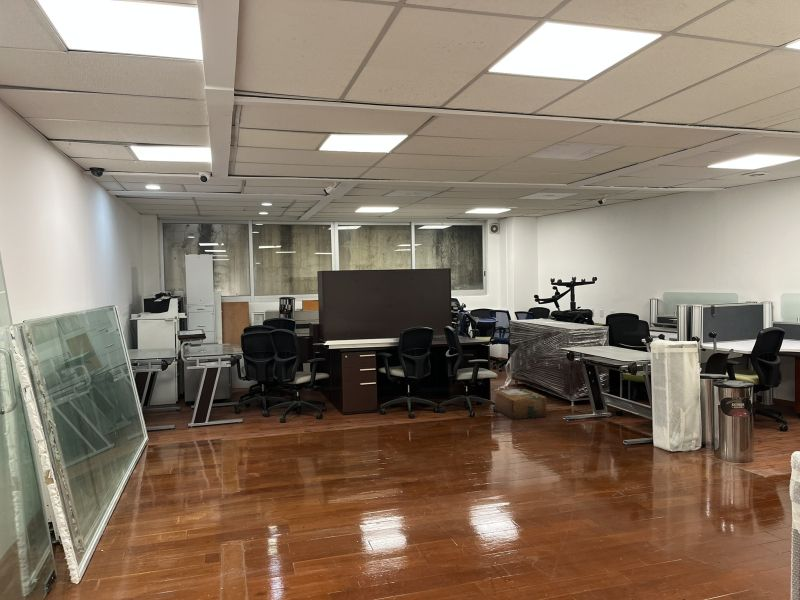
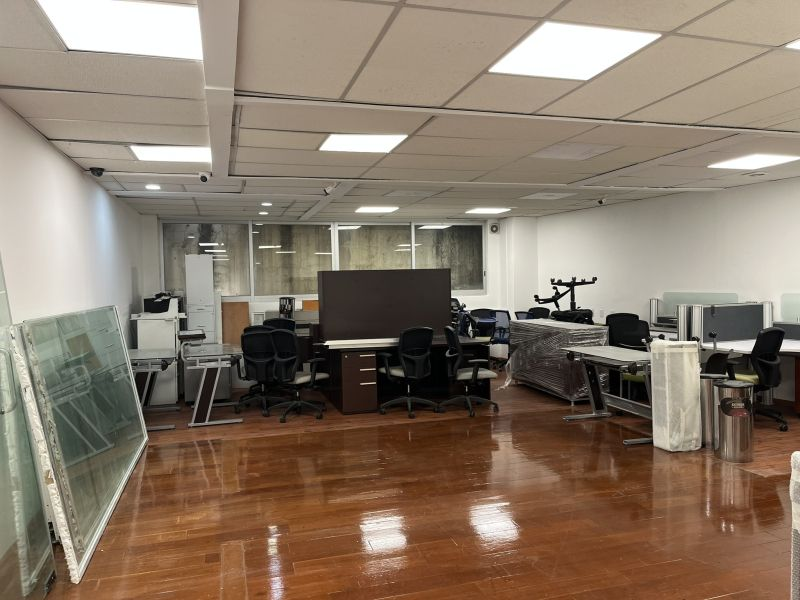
- cardboard box (519, 403)
